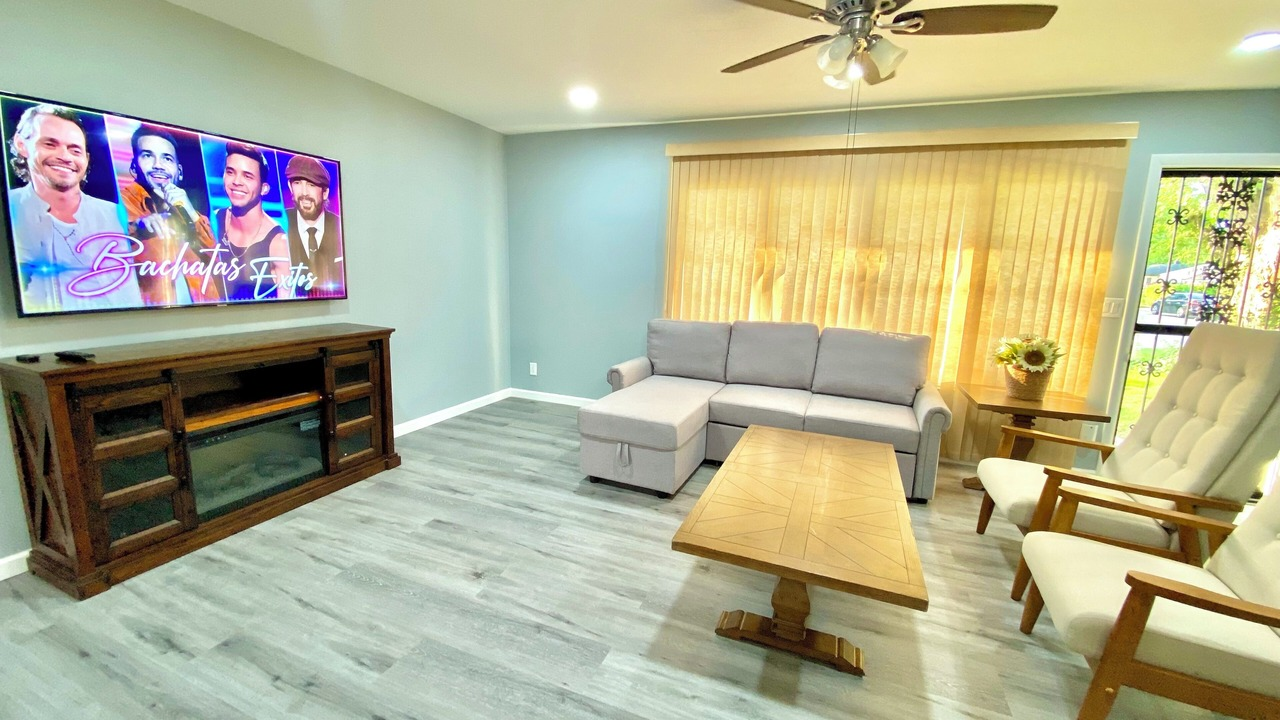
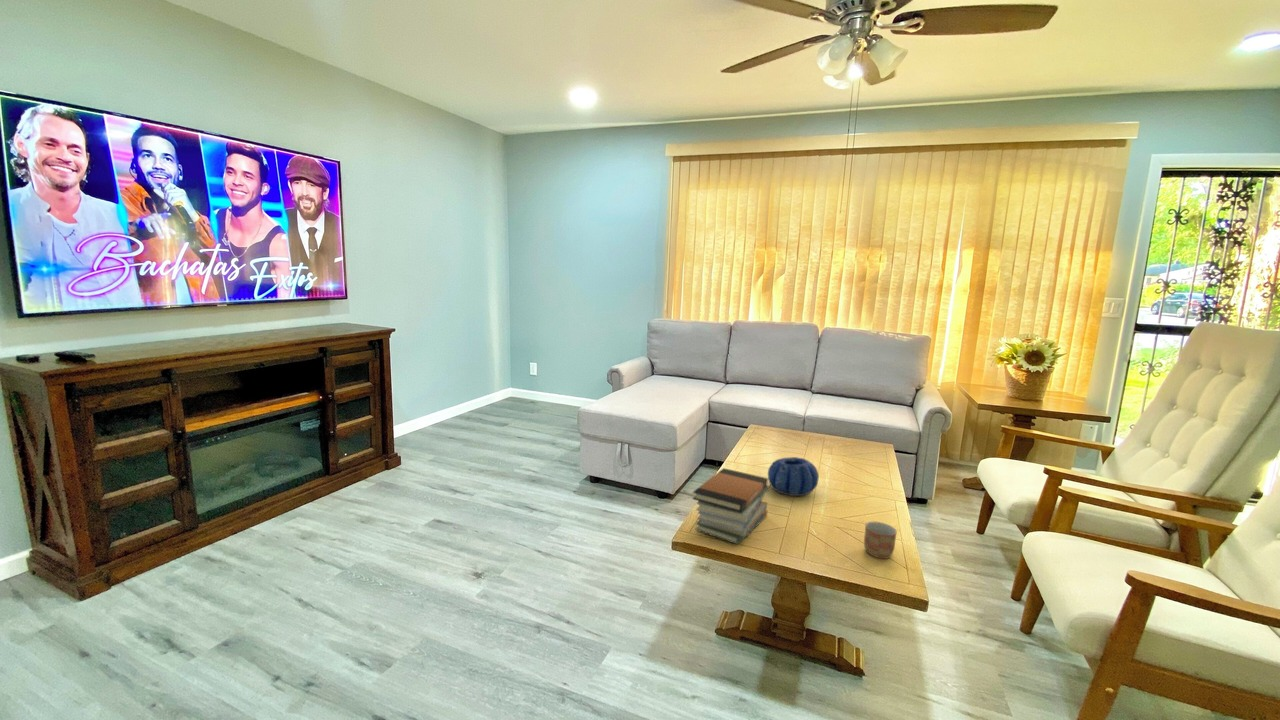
+ book stack (731, 504)
+ mug (879, 538)
+ decorative bowl (792, 475)
